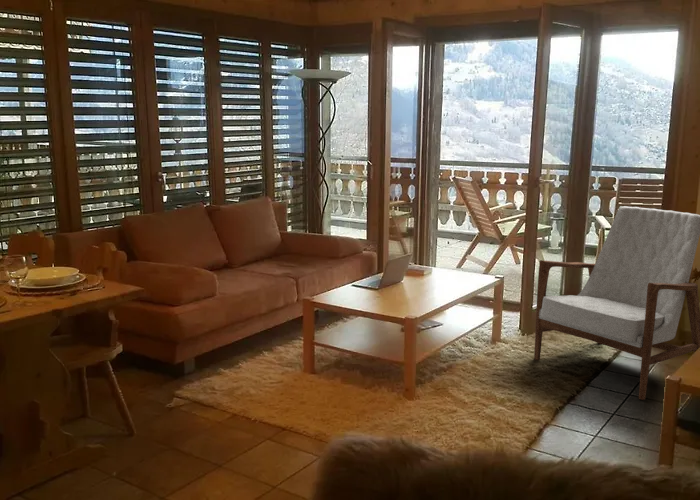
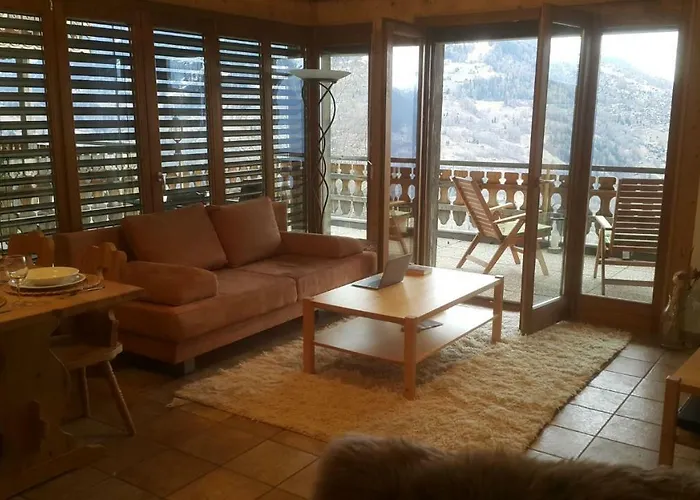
- armchair (622, 292)
